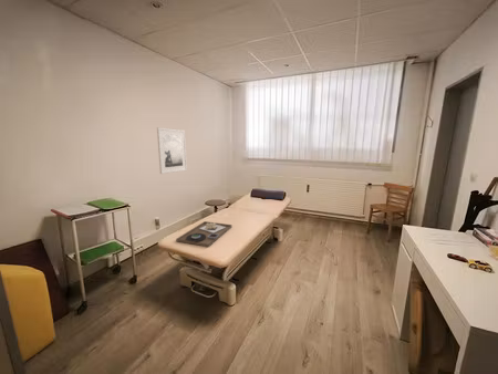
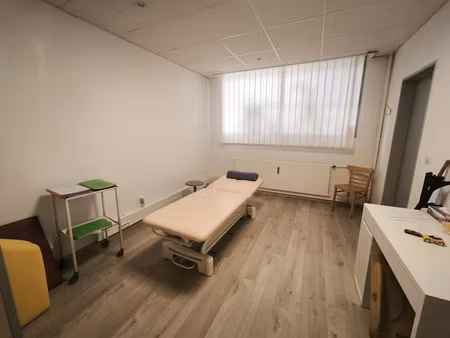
- platter (206, 230)
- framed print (173, 150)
